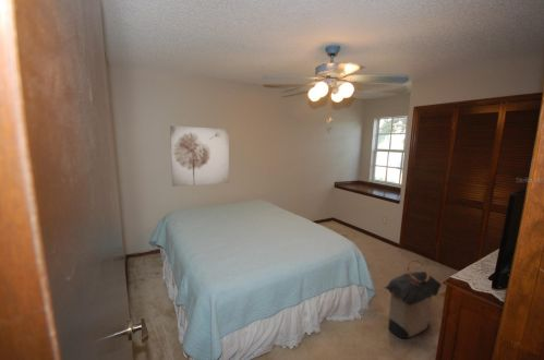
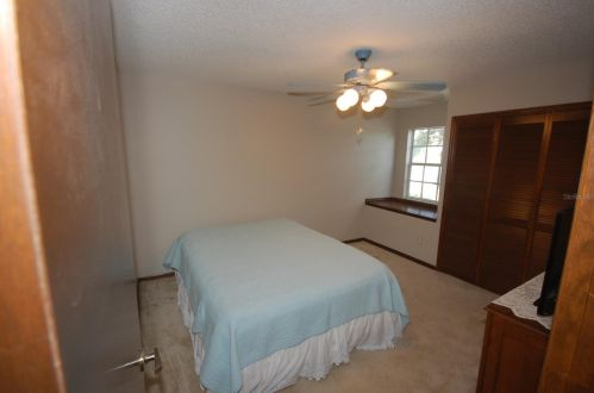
- wall art (201, 156)
- laundry hamper (412, 297)
